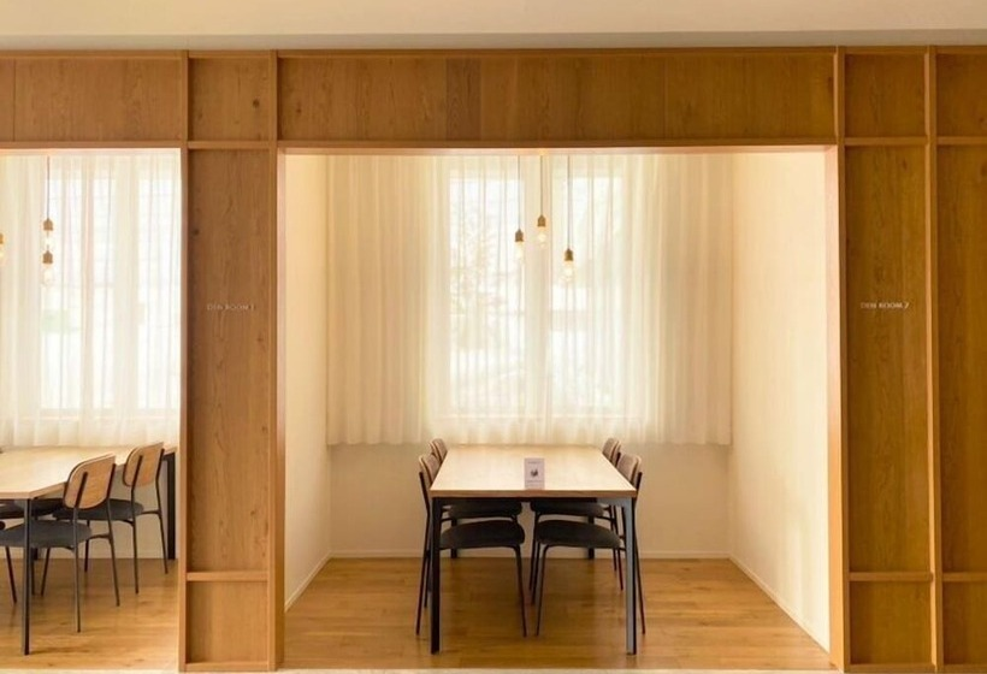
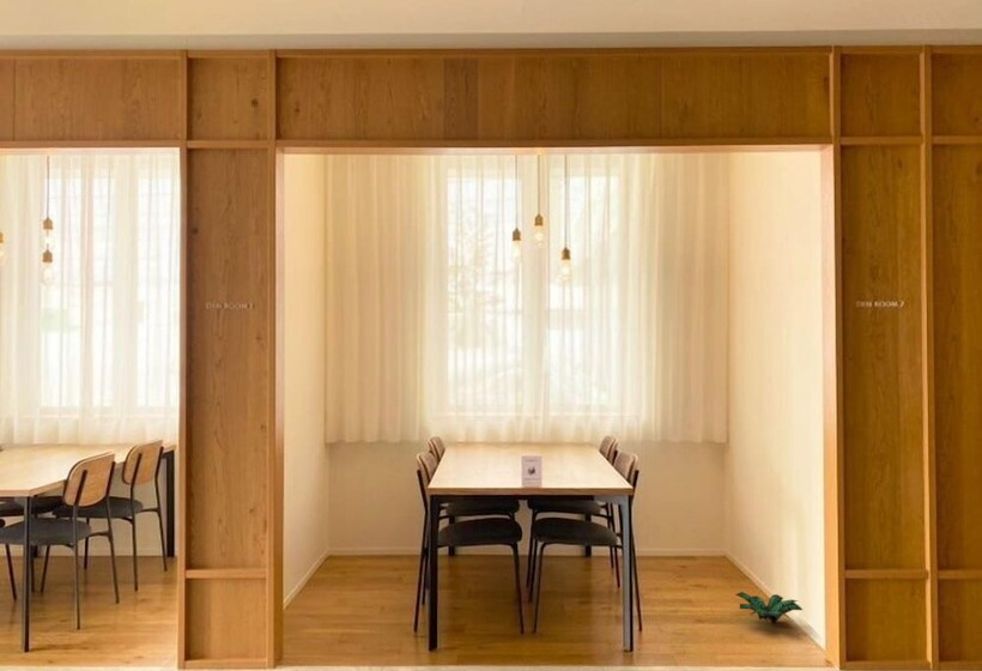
+ decorative plant (766, 609)
